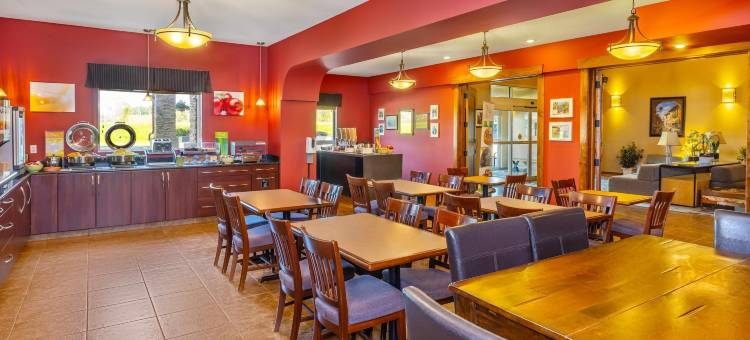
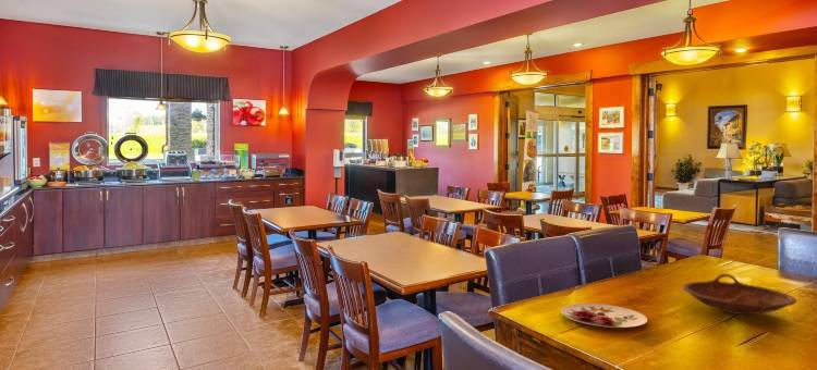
+ bowl (735, 296)
+ plate (602, 313)
